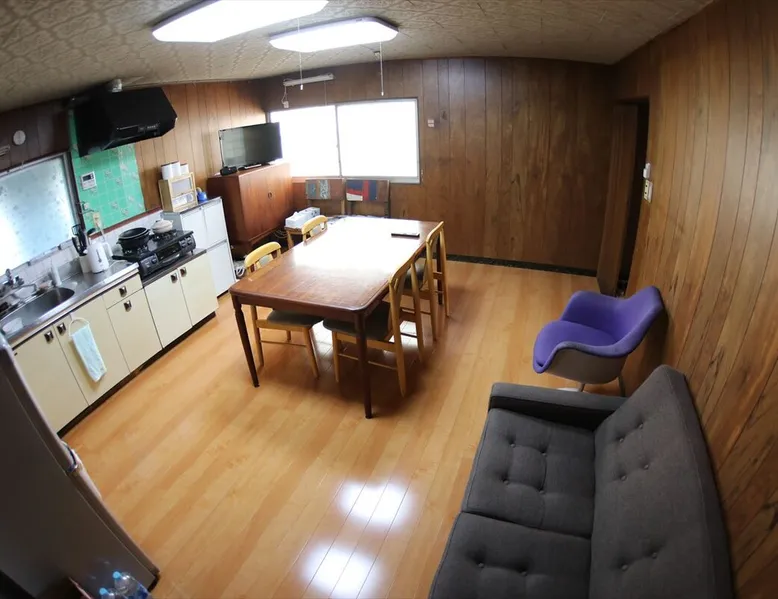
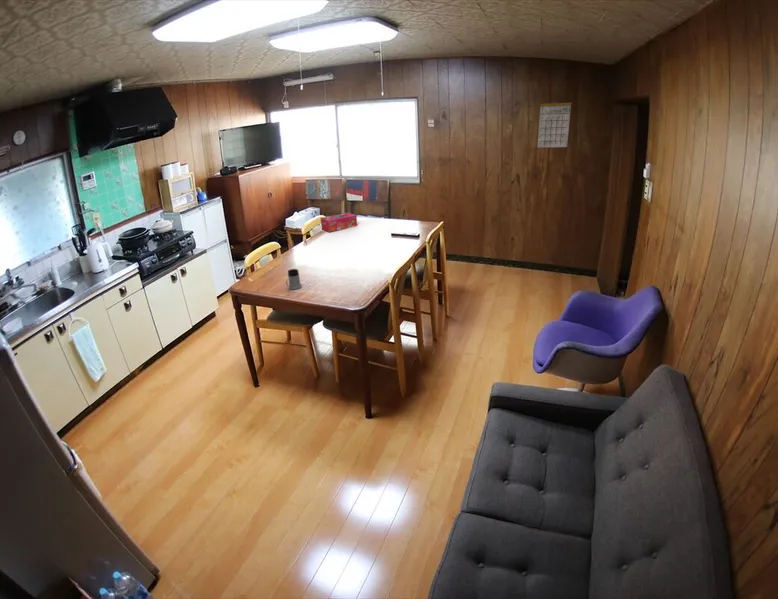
+ tissue box (339, 222)
+ calendar (554, 120)
+ mug (292, 280)
